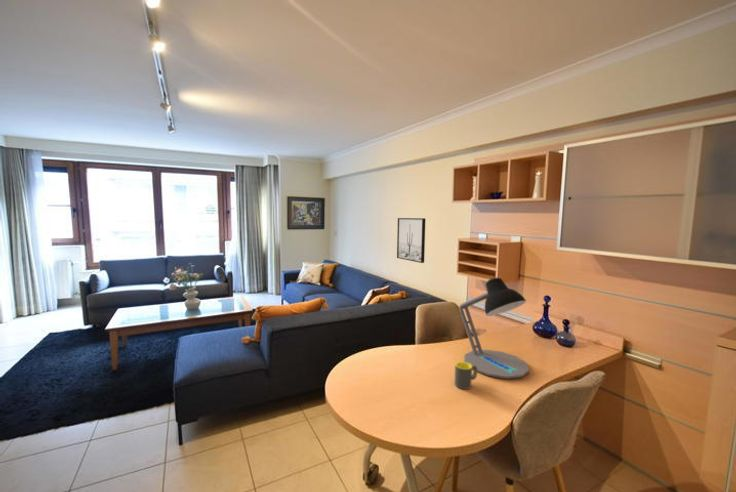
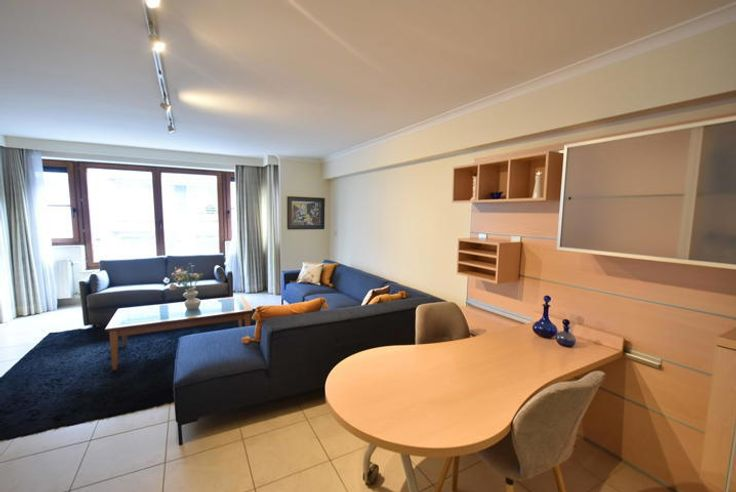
- desk lamp (490, 315)
- wall art (410, 239)
- mug (466, 374)
